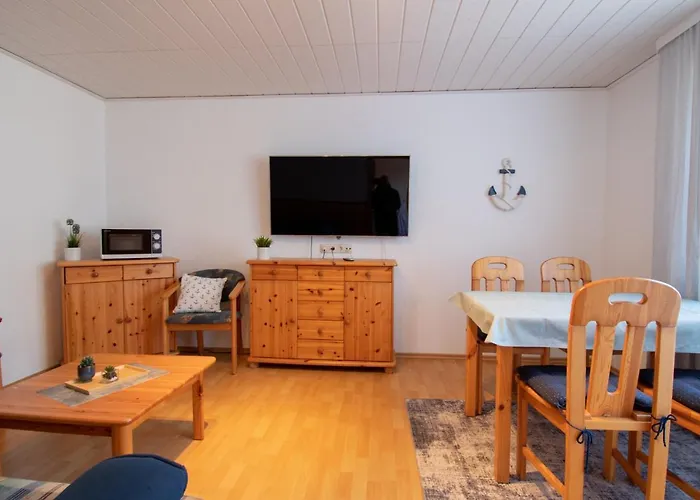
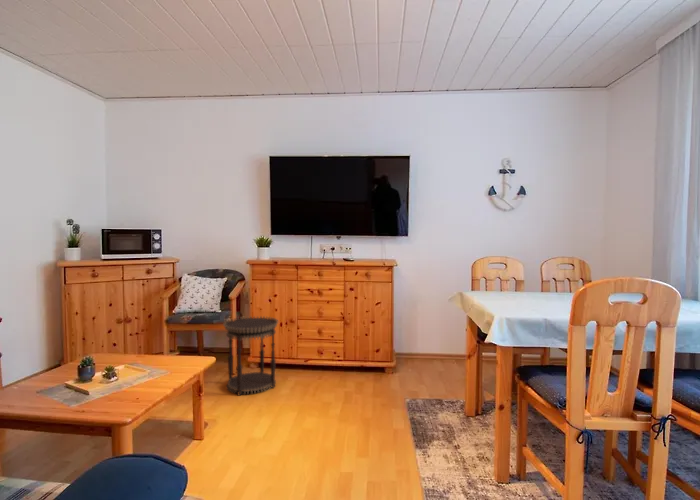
+ side table (259, 353)
